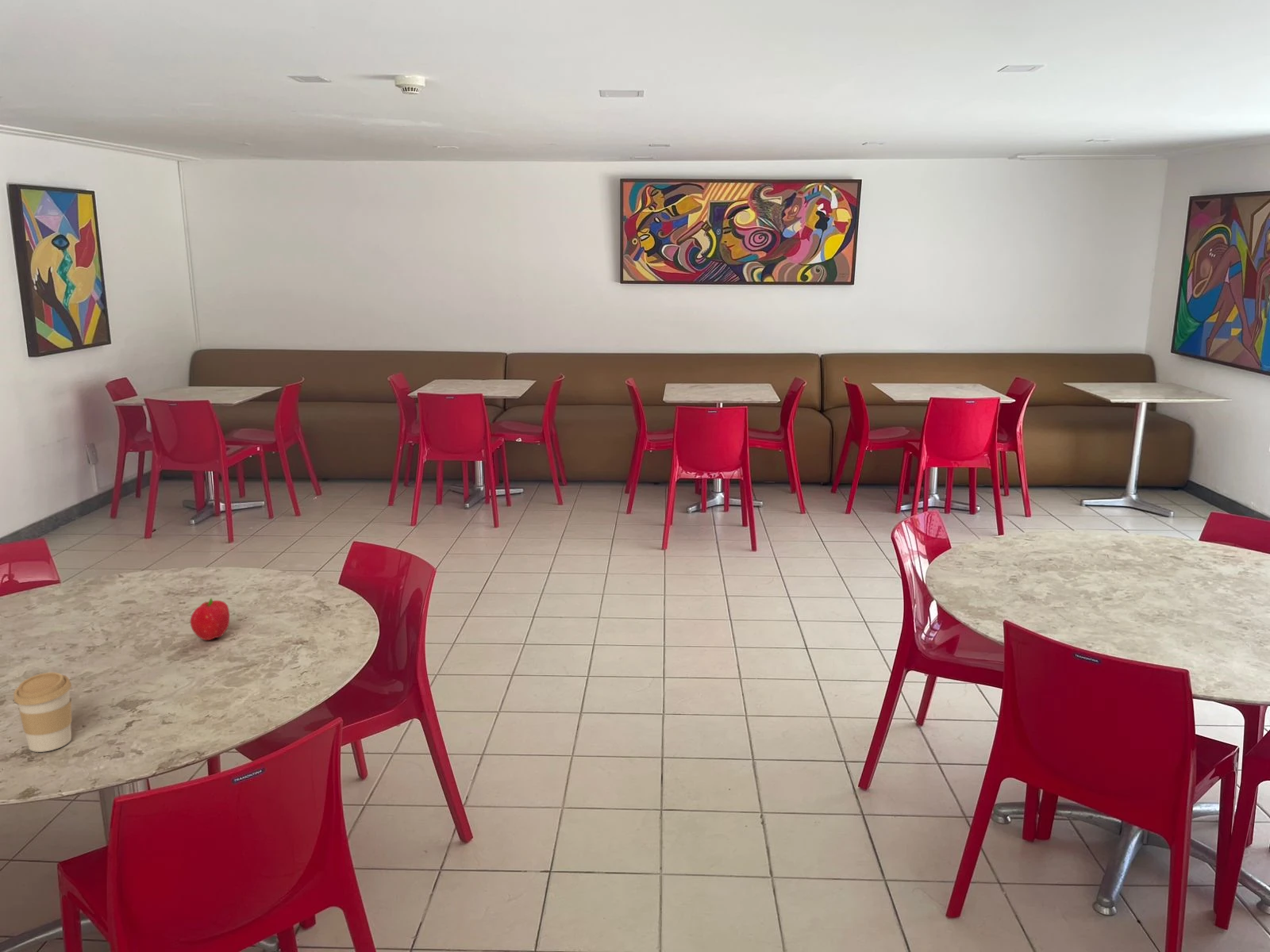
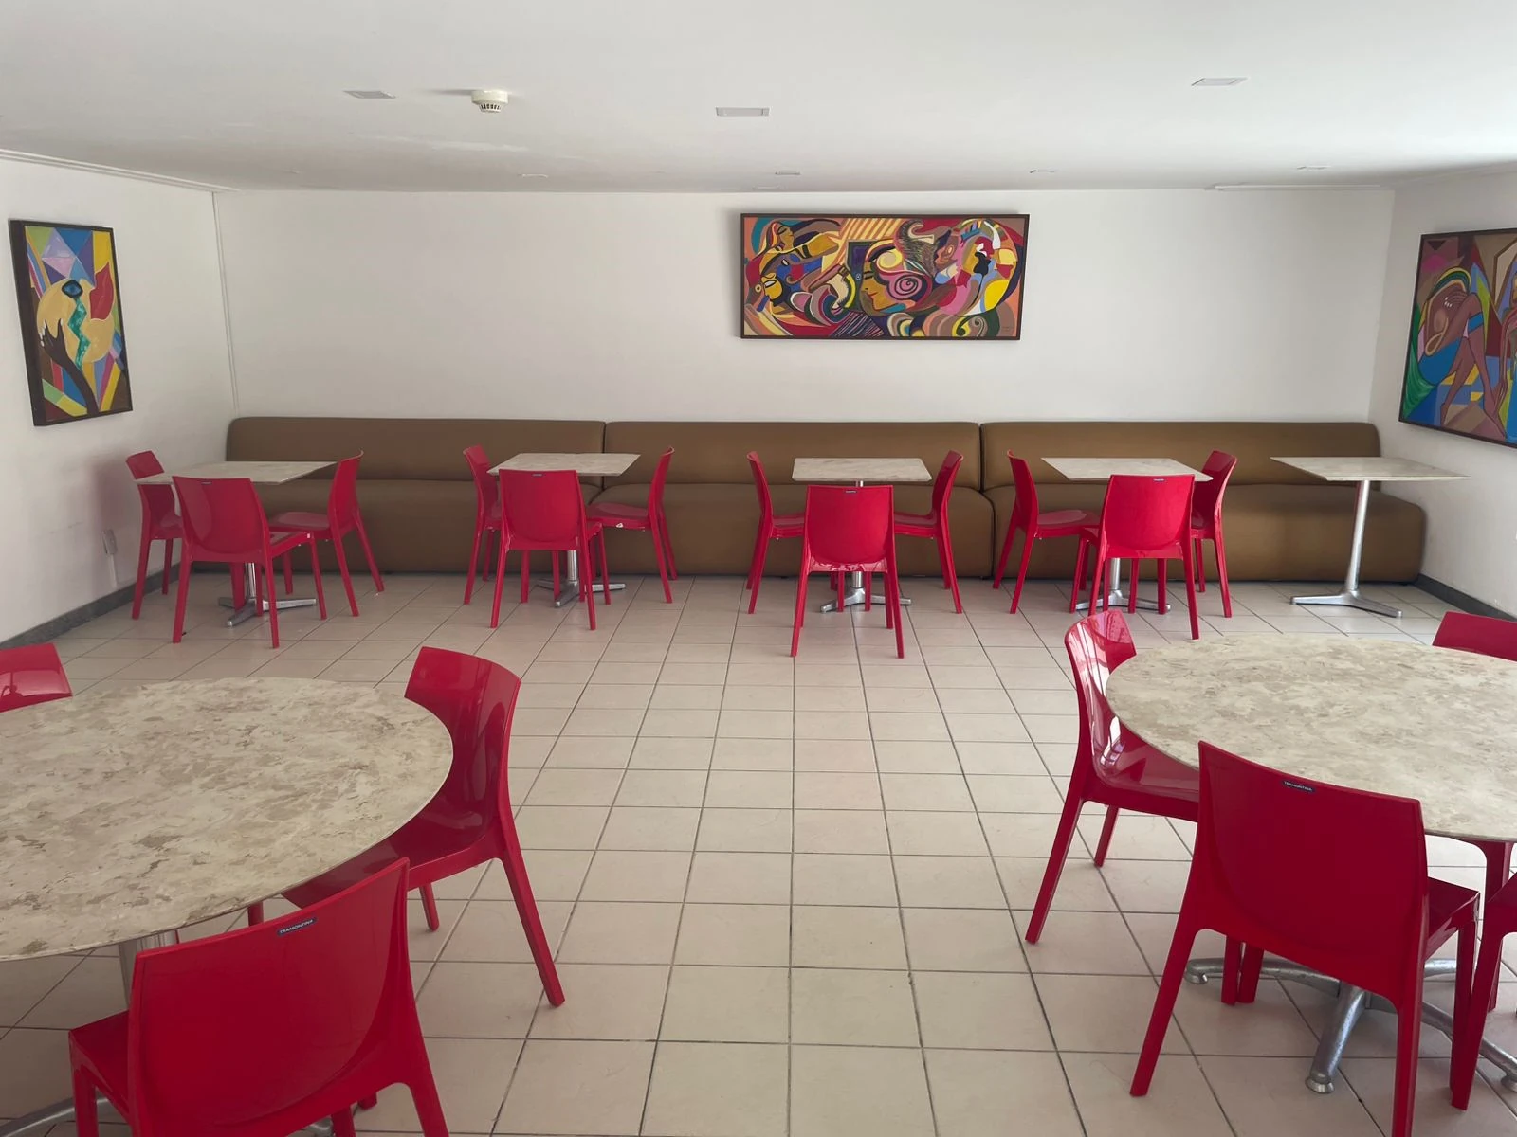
- coffee cup (45, 711)
- fruit (210, 619)
